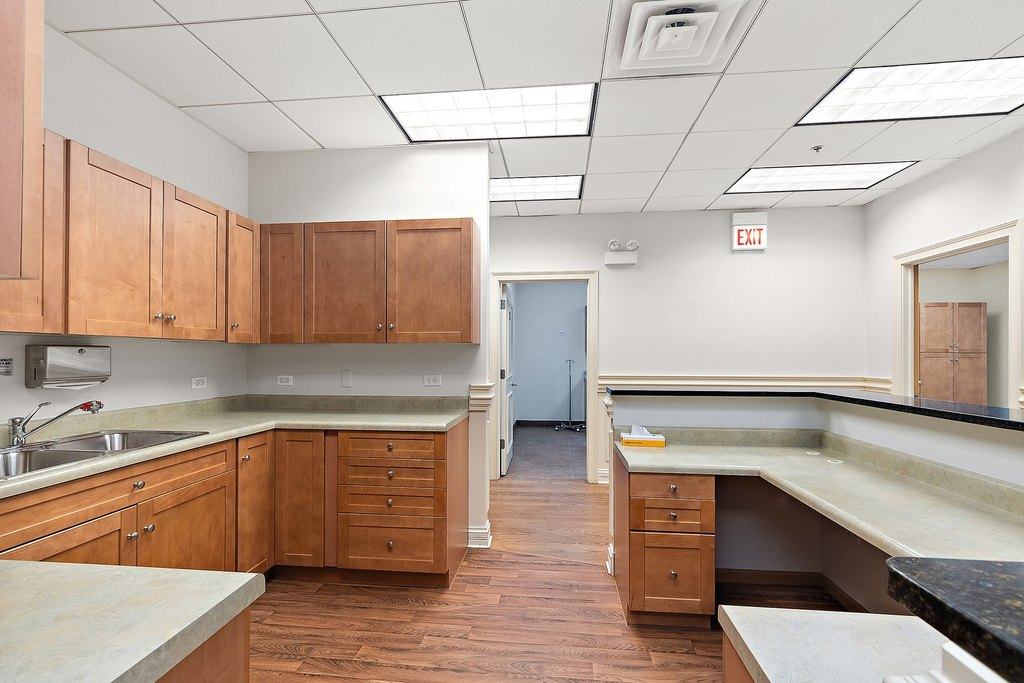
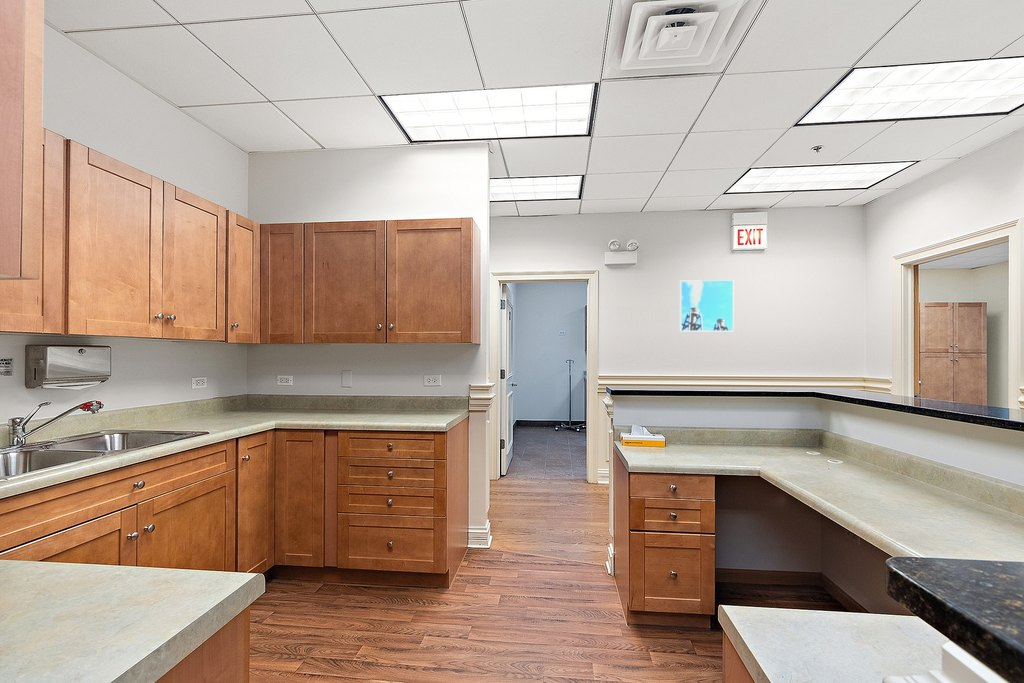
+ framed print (706, 306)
